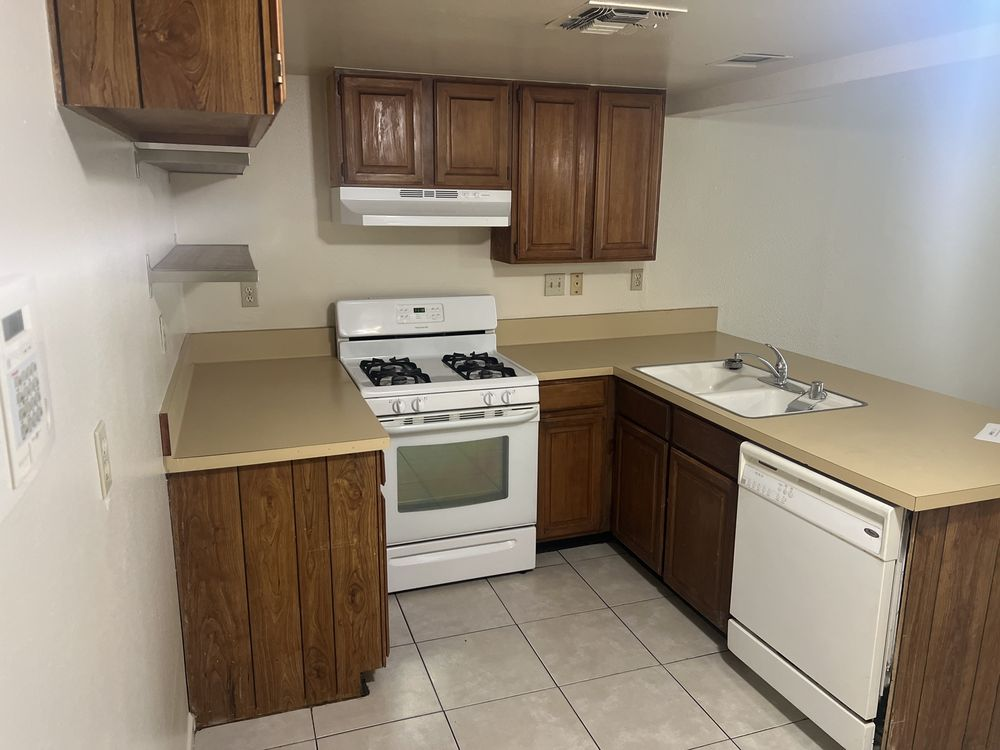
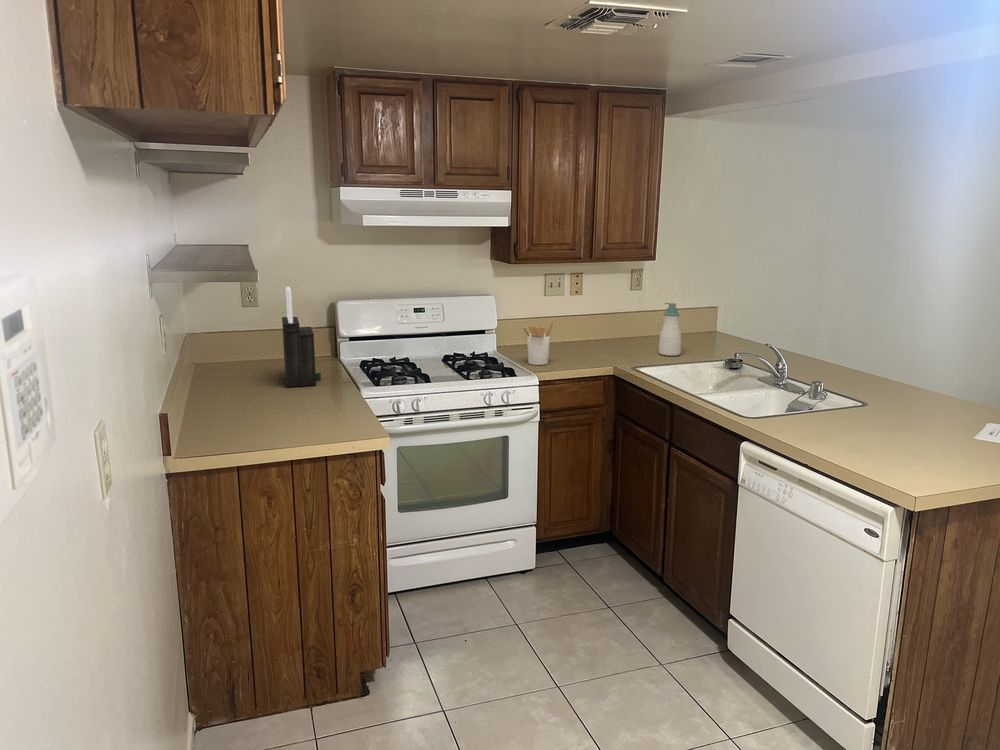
+ utensil holder (537, 343)
+ soap bottle (671, 329)
+ knife block (301, 335)
